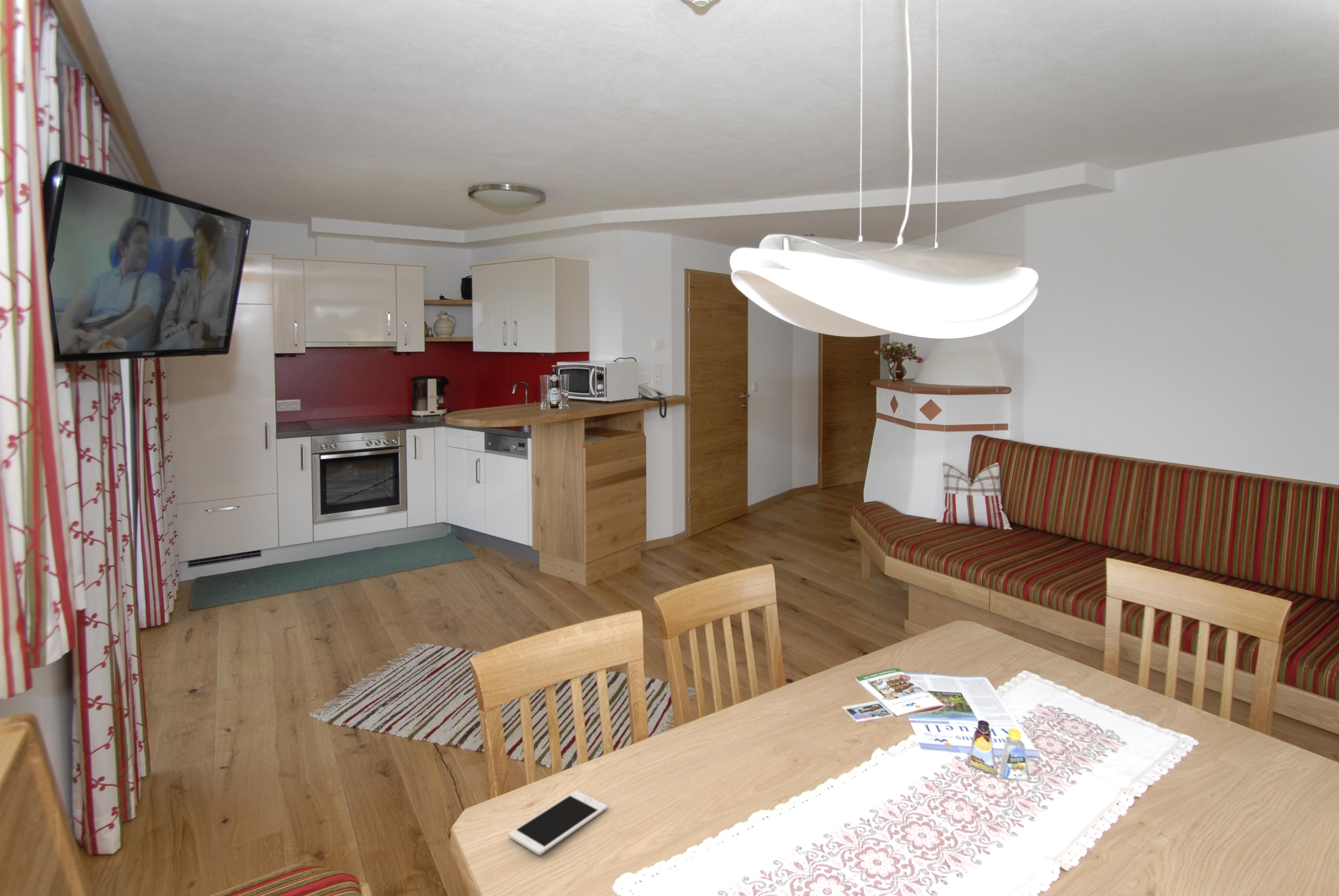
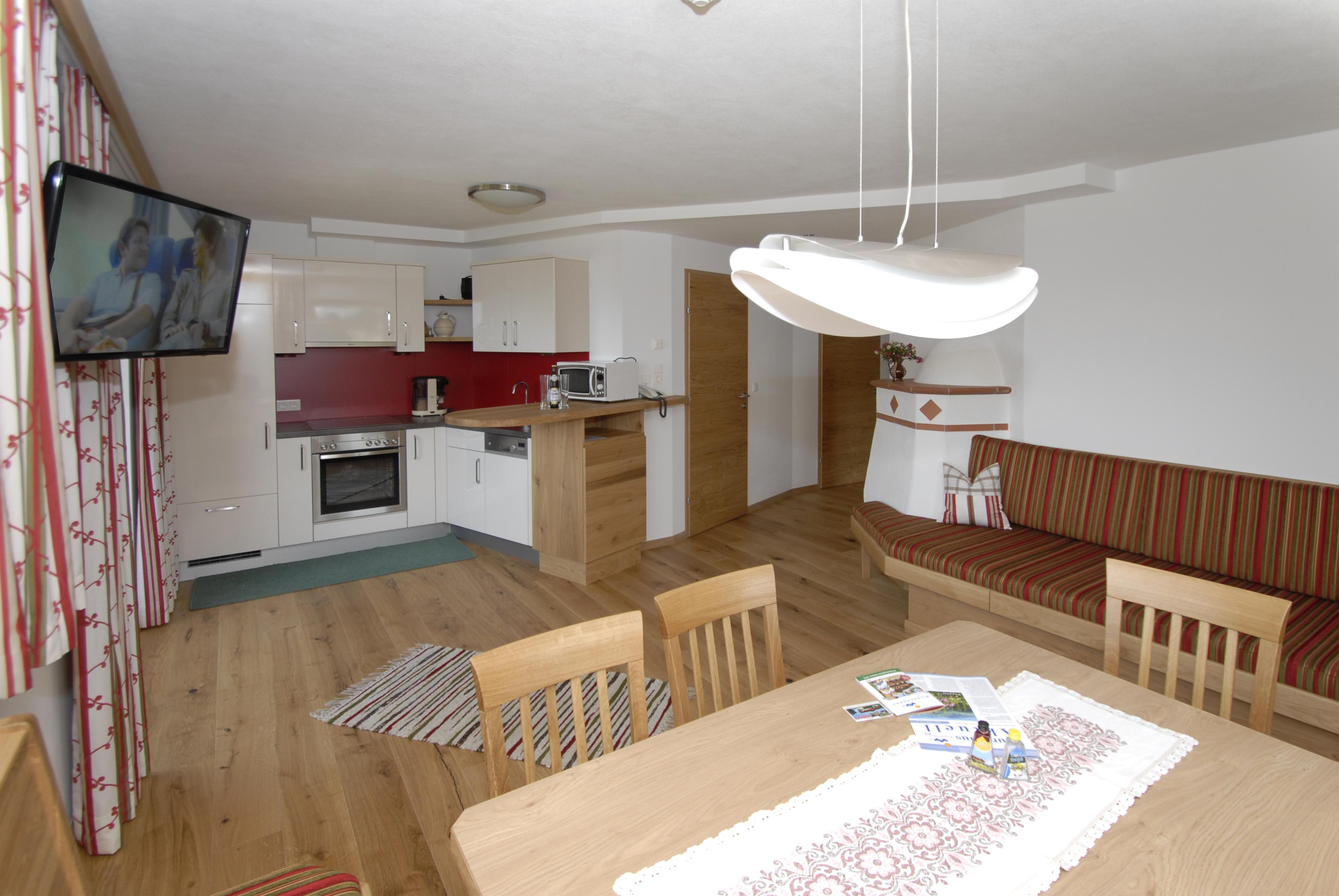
- cell phone (559, 820)
